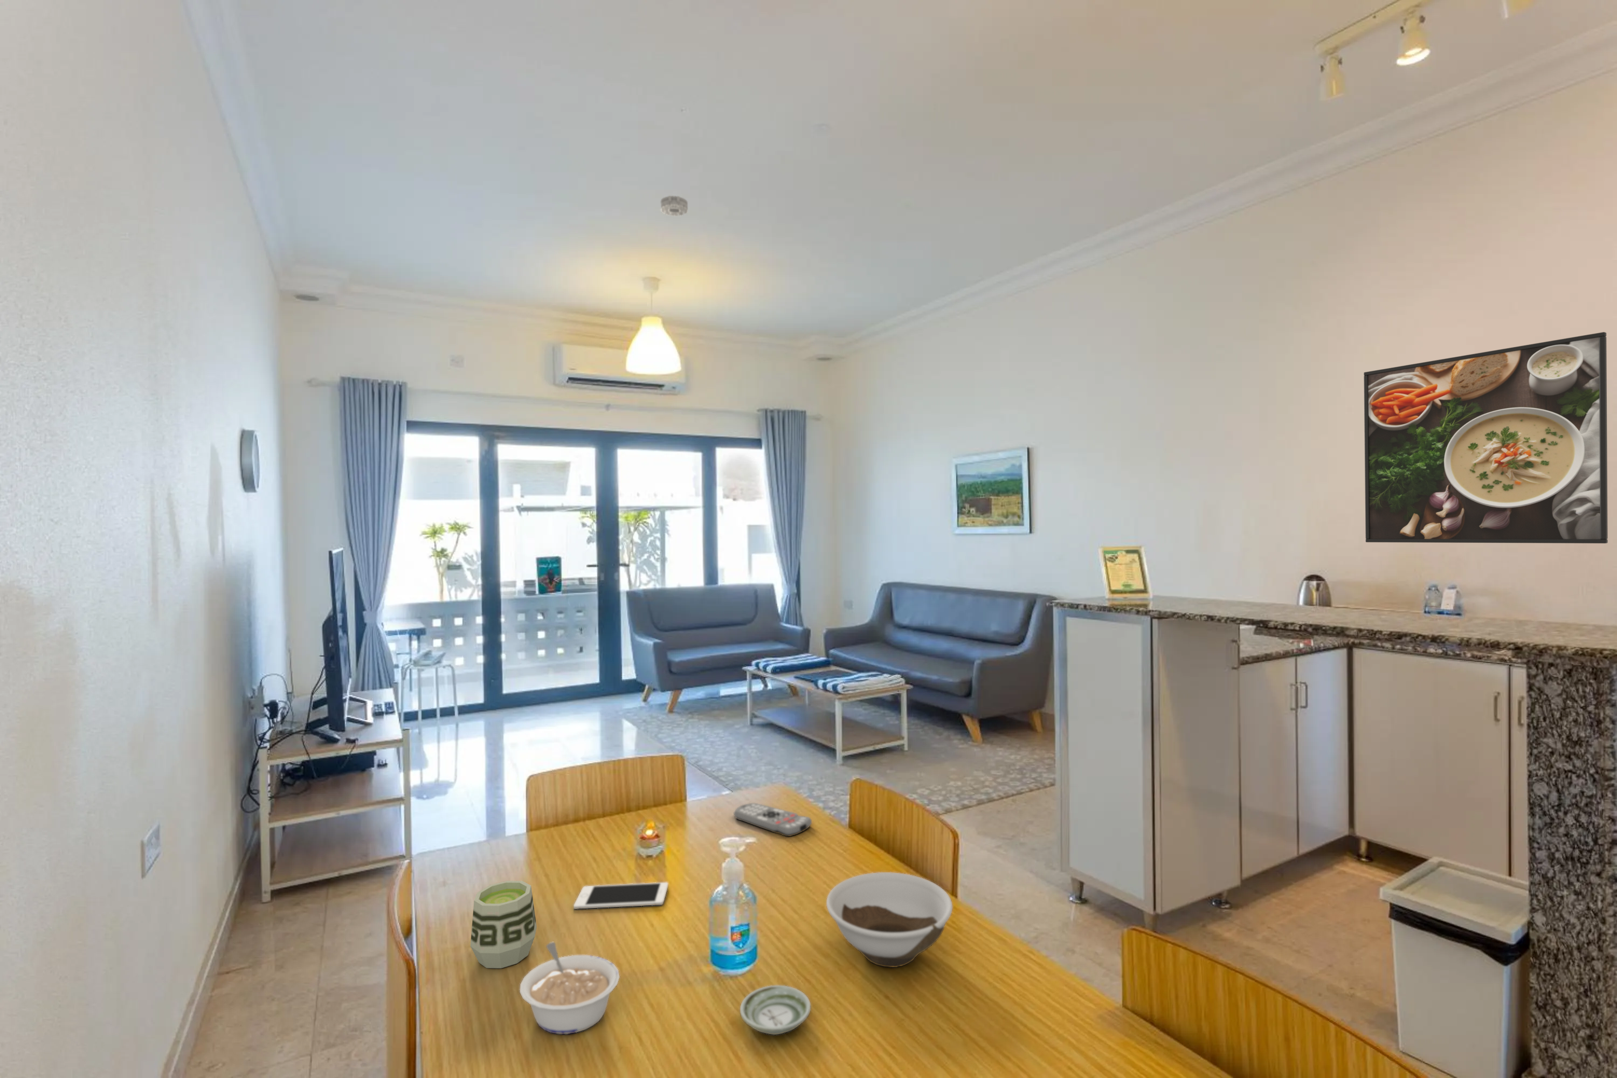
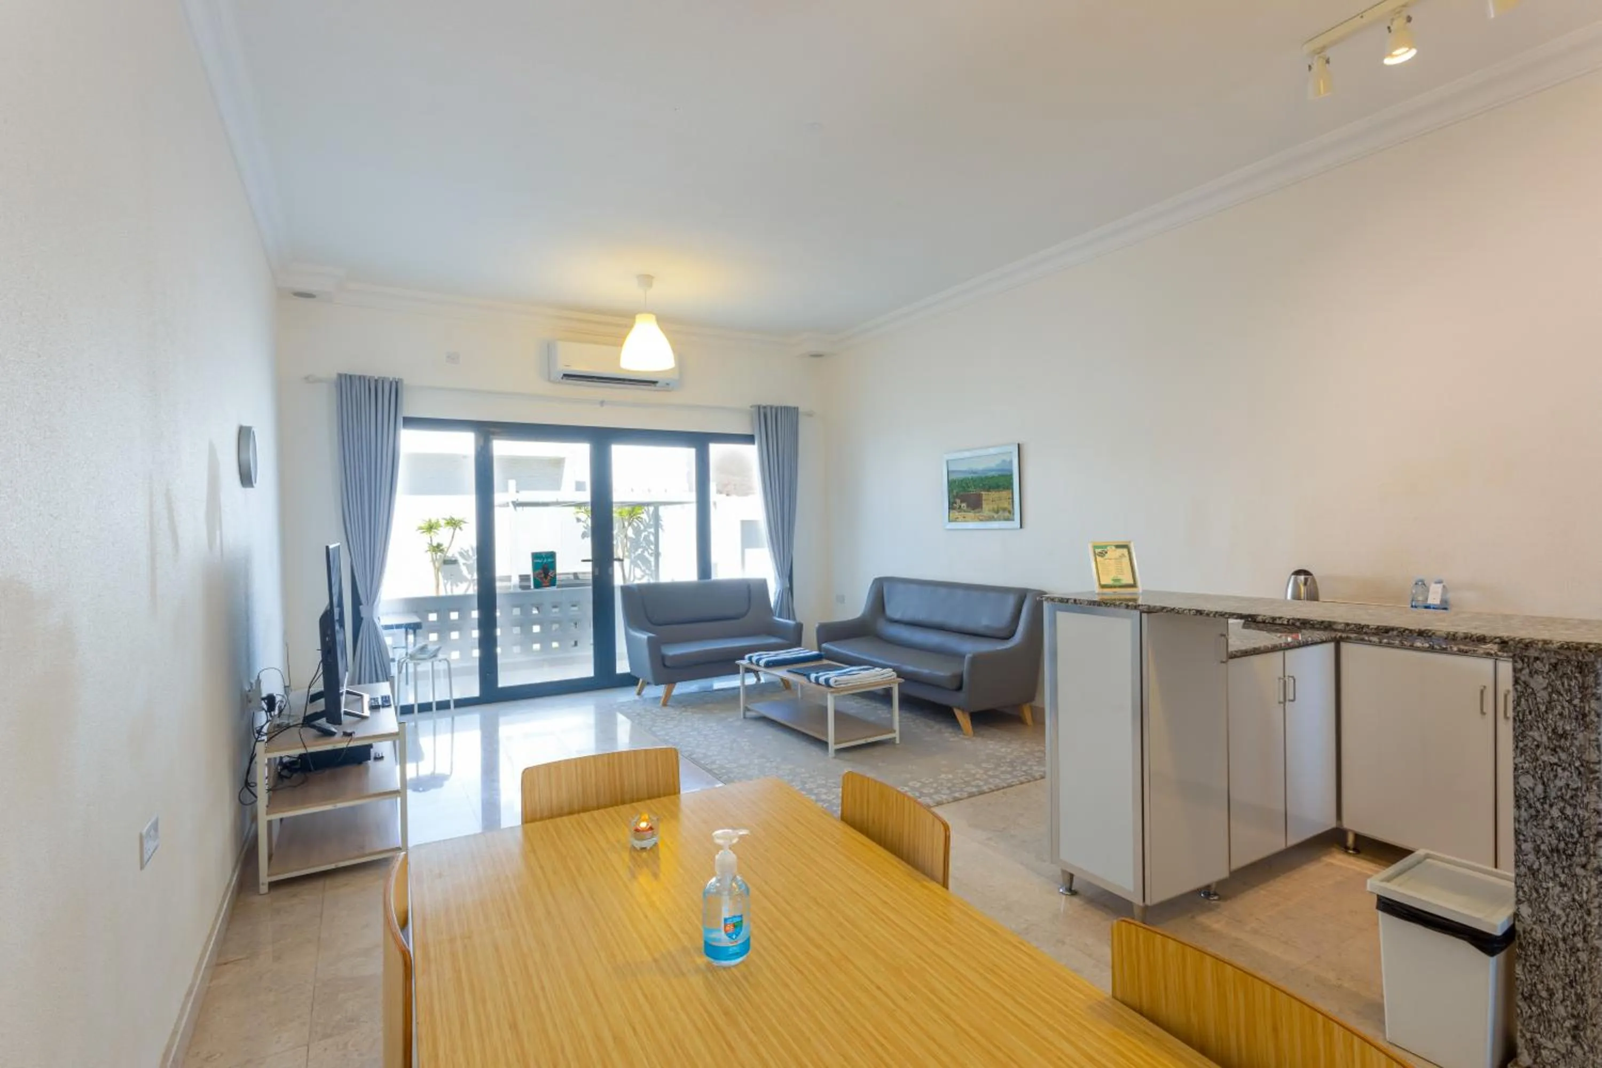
- remote control (770, 818)
- saucer (776, 1014)
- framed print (1473, 449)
- cup (503, 924)
- cell phone (622, 895)
- legume (567, 993)
- smoke detector (674, 206)
- bowl (889, 926)
